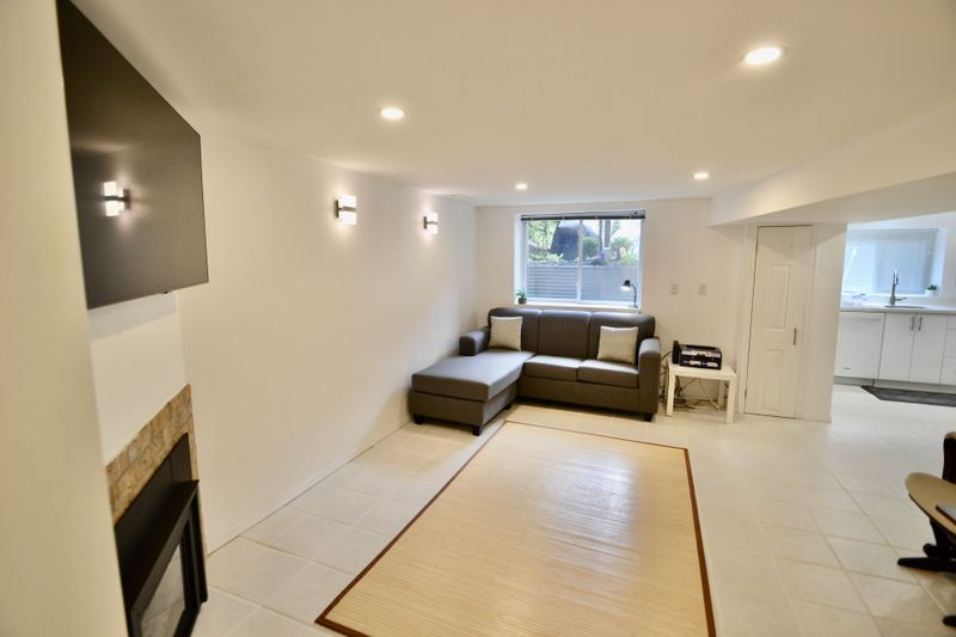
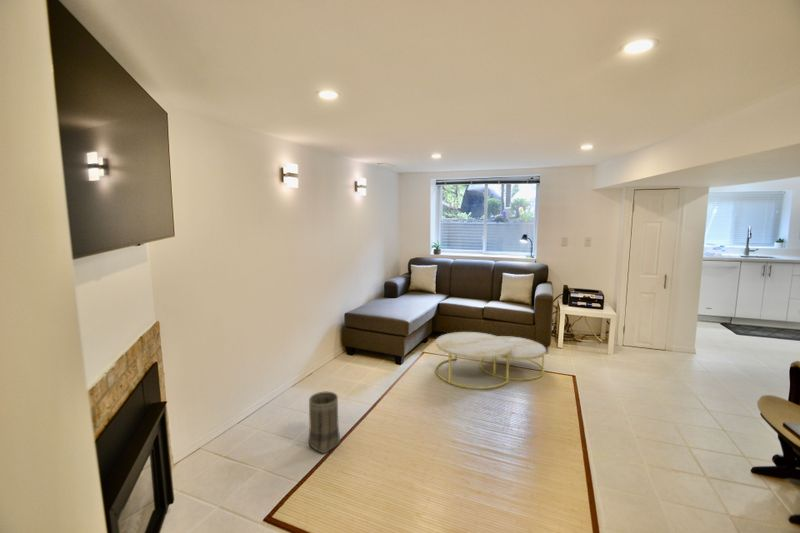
+ basket (324, 421)
+ coffee table (490, 355)
